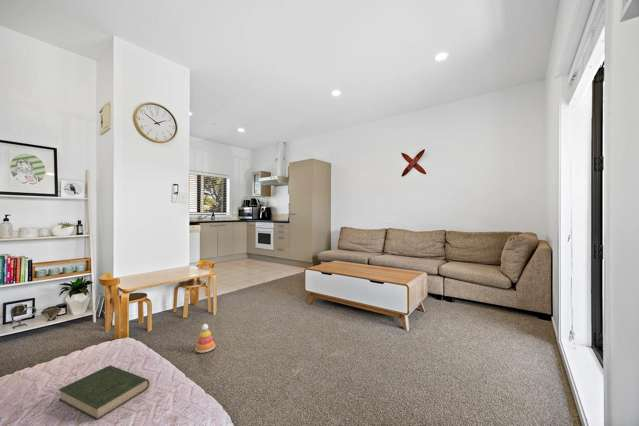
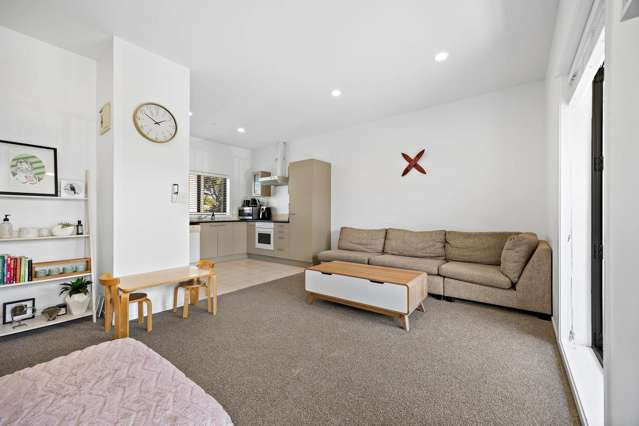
- book (105, 388)
- stacking toy (205, 336)
